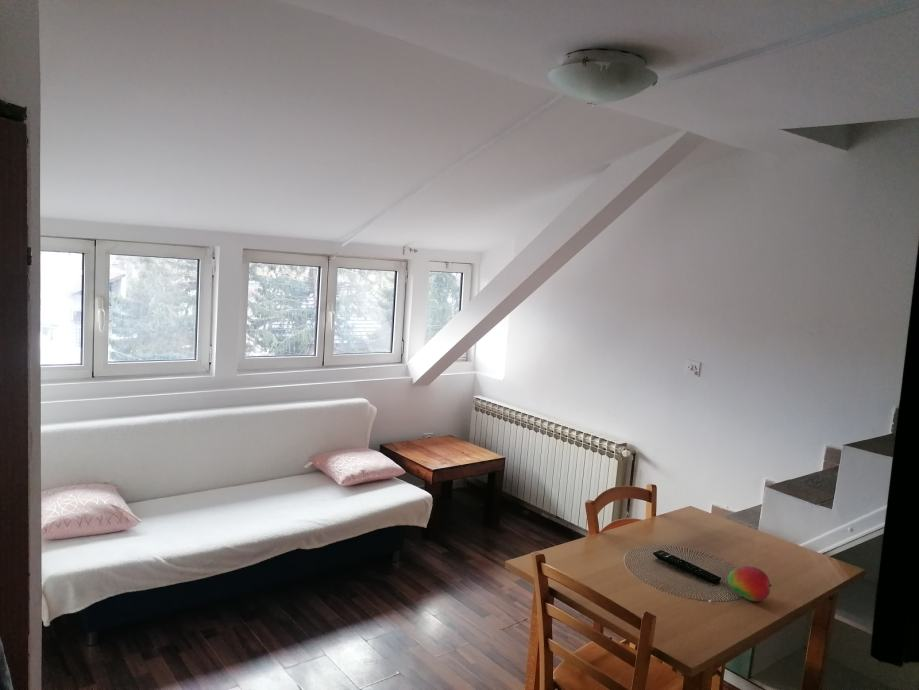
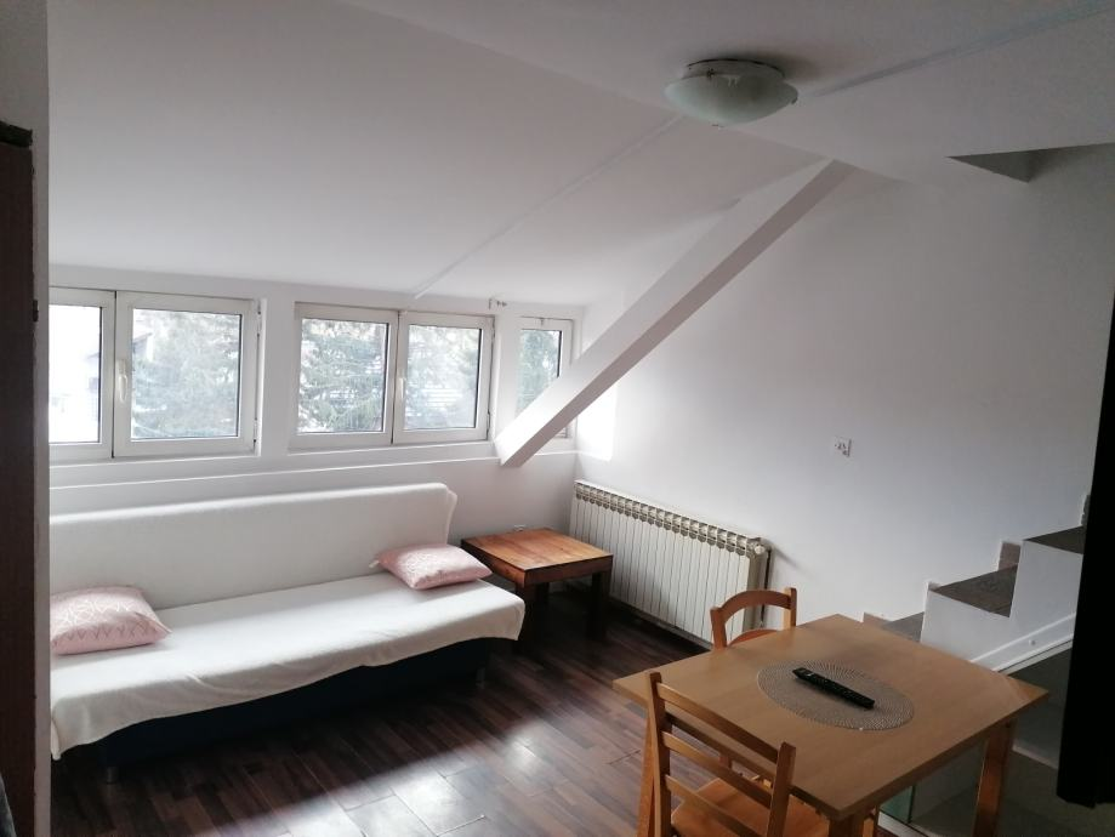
- fruit (749, 582)
